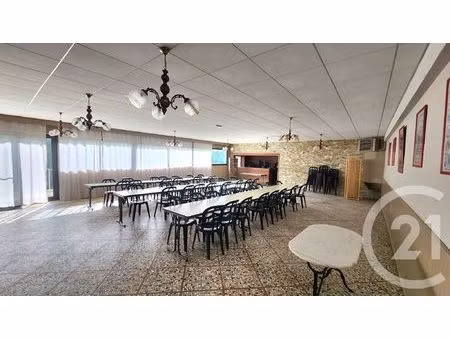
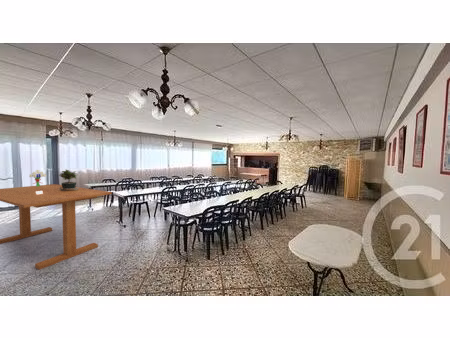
+ dining table (48, 227)
+ potted plant (67, 178)
+ bouquet (38, 181)
